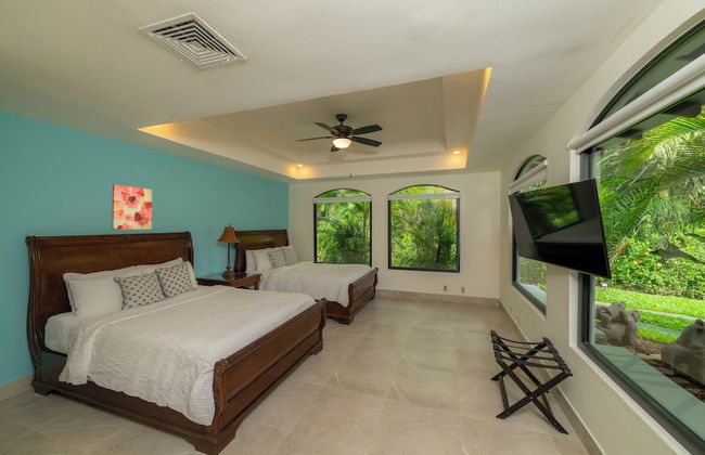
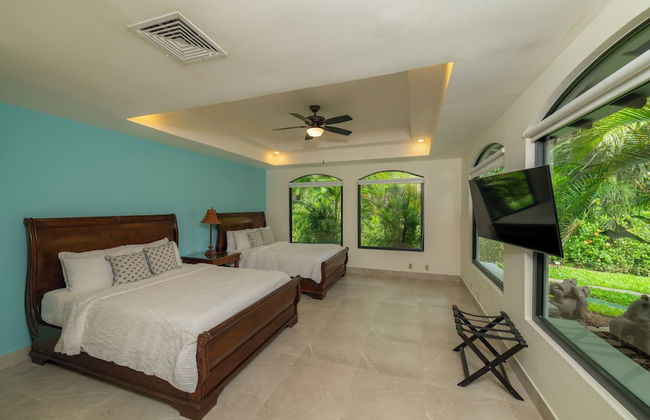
- wall art (132, 208)
